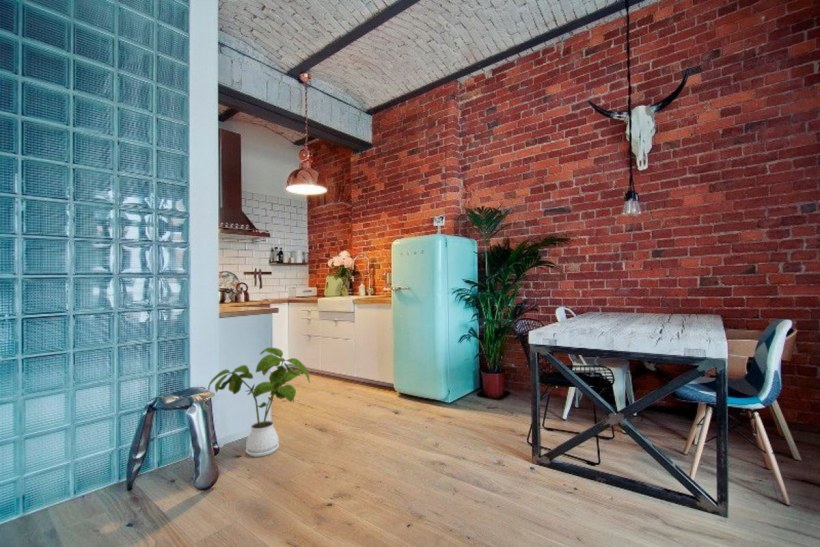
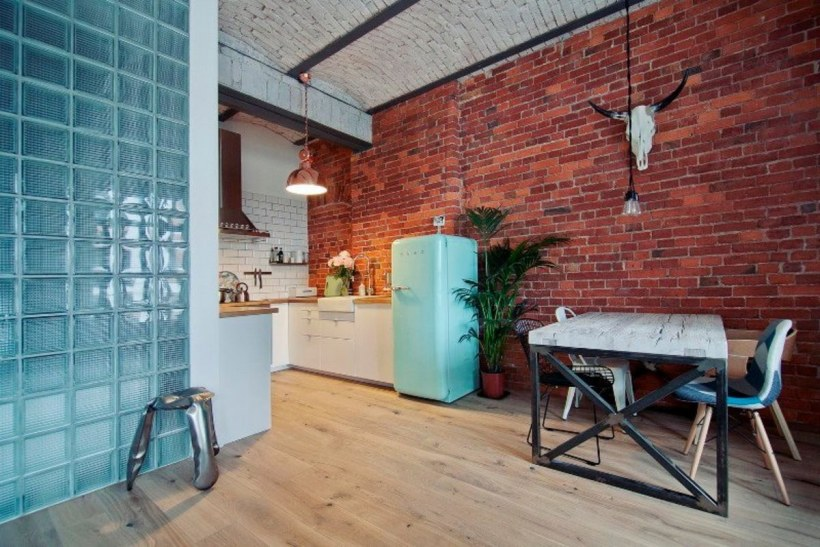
- house plant (273, 400)
